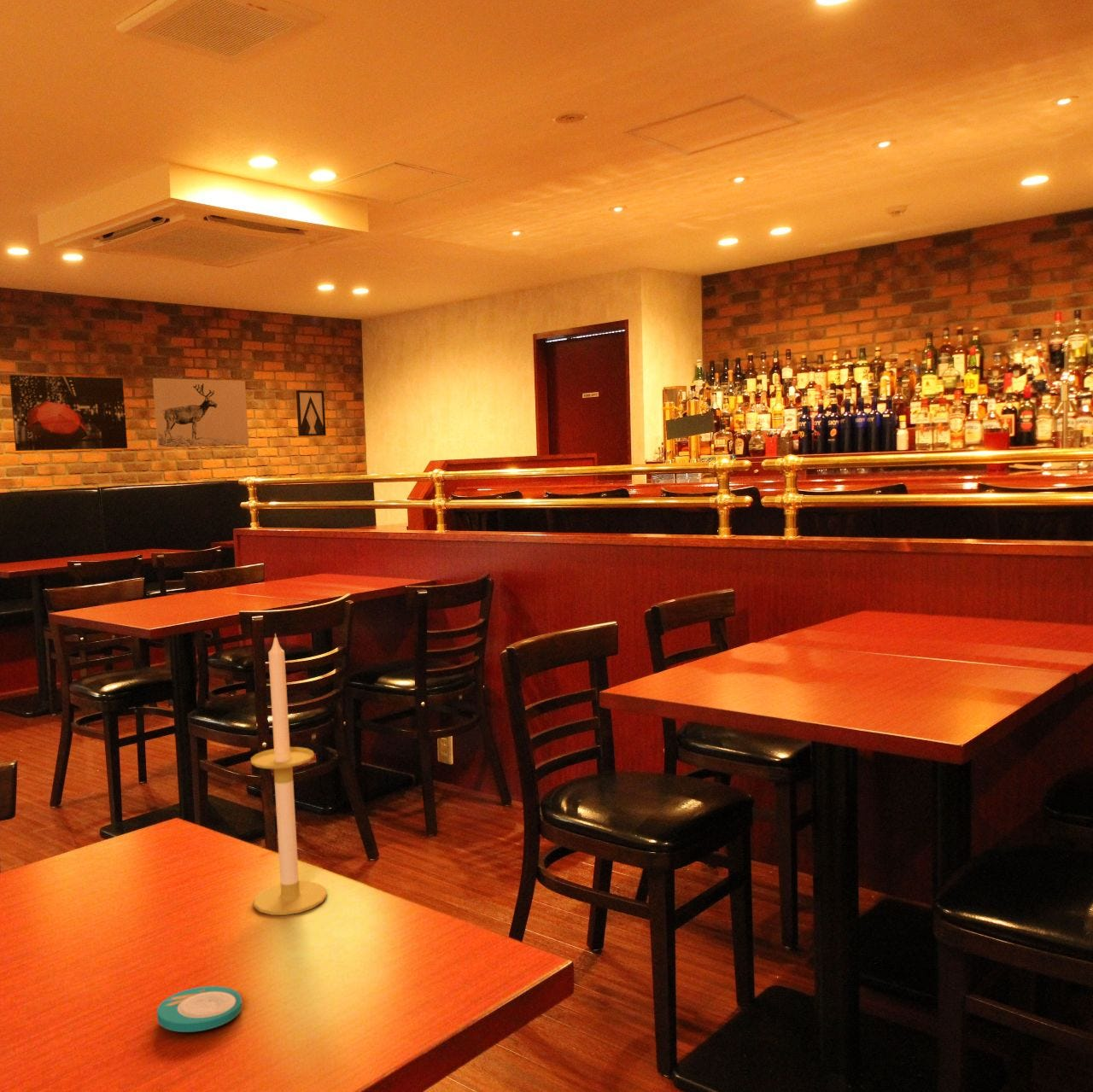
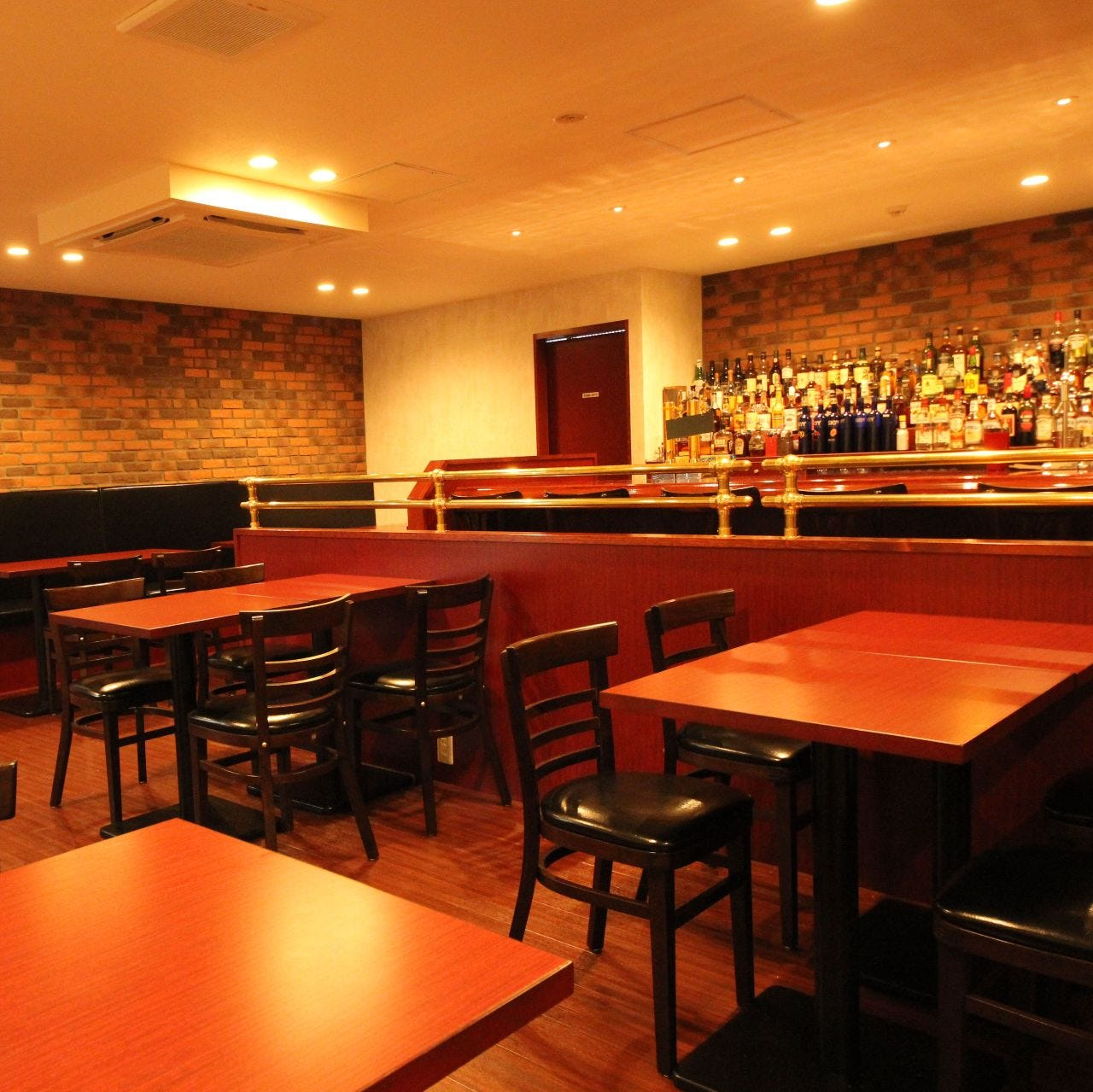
- wall art (71, 413)
- plate (204, 1001)
- wall art (202, 412)
- wall art (311, 413)
- candle (283, 768)
